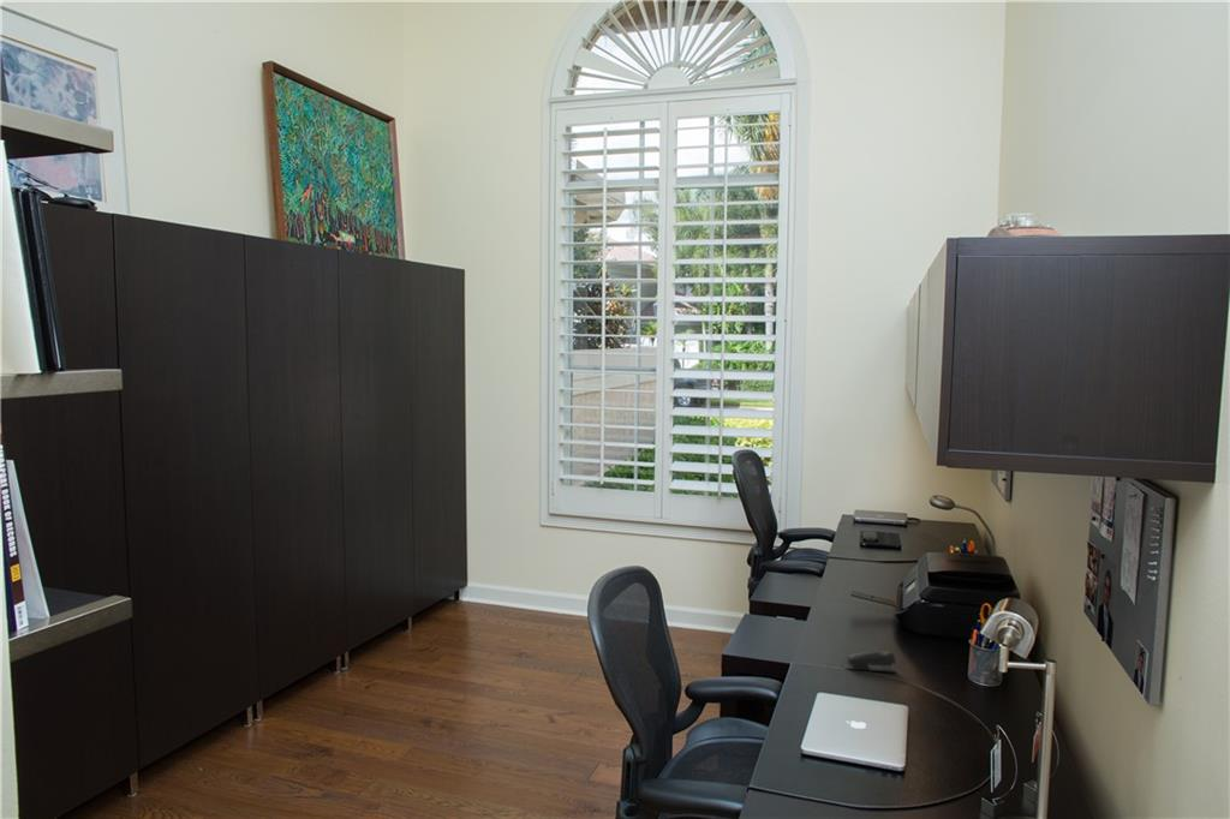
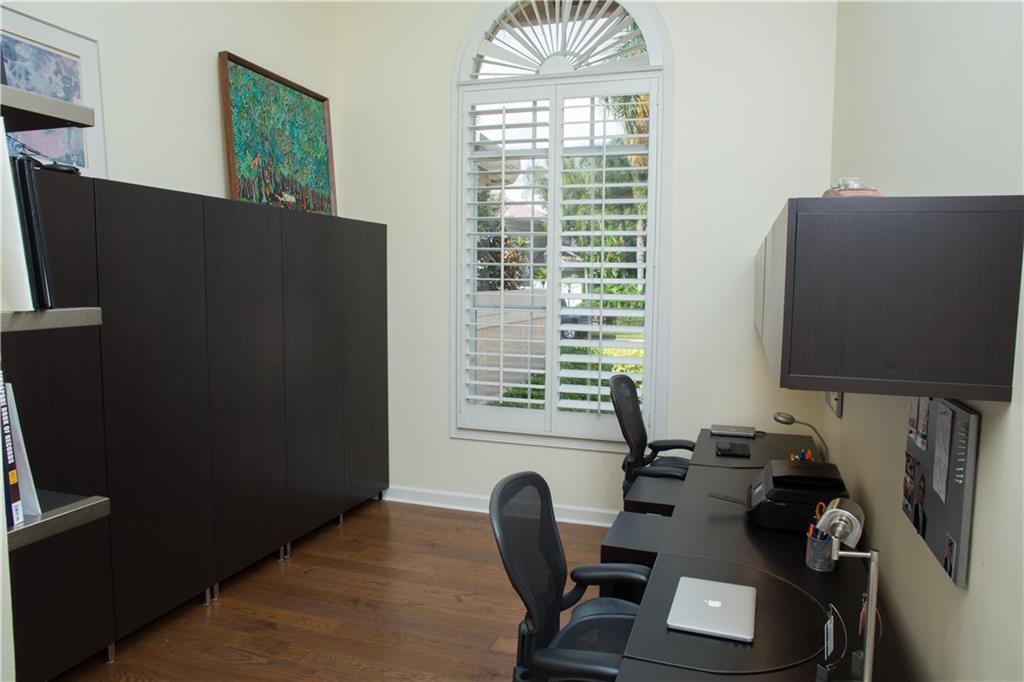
- stapler (870, 659)
